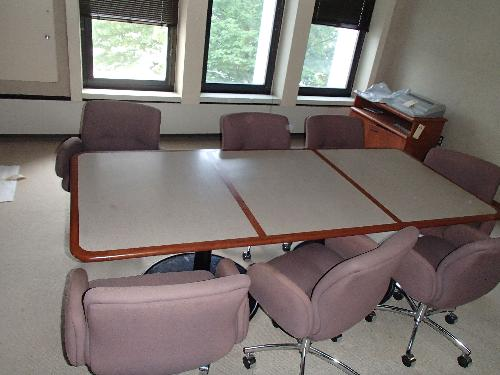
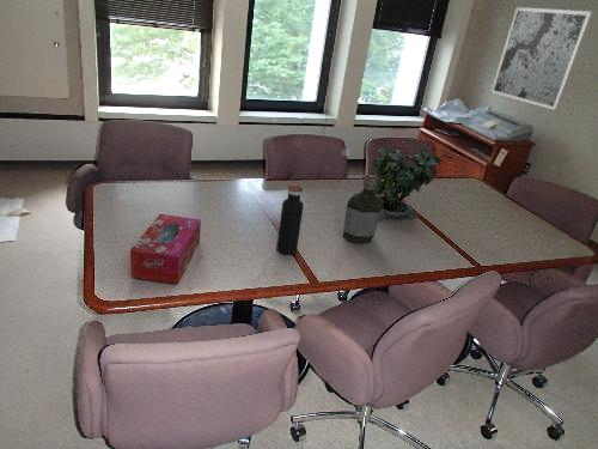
+ water bottle (291, 220)
+ tissue box (167, 245)
+ wall art (537, 56)
+ potted plant (401, 178)
+ bottle (364, 207)
